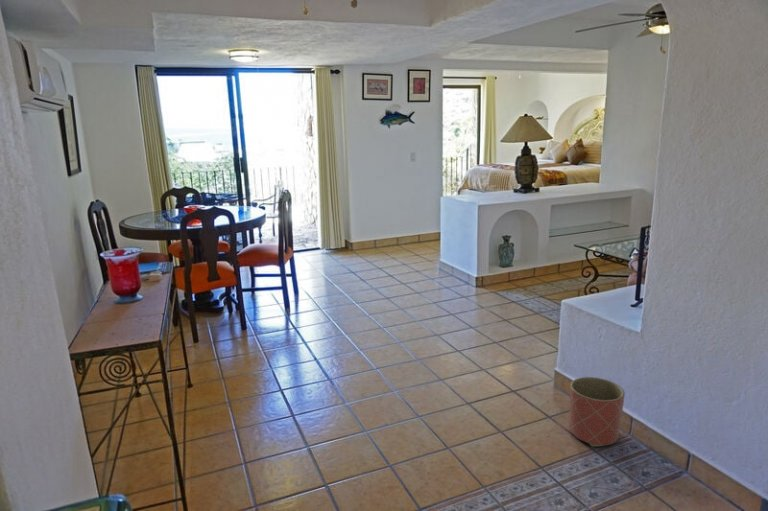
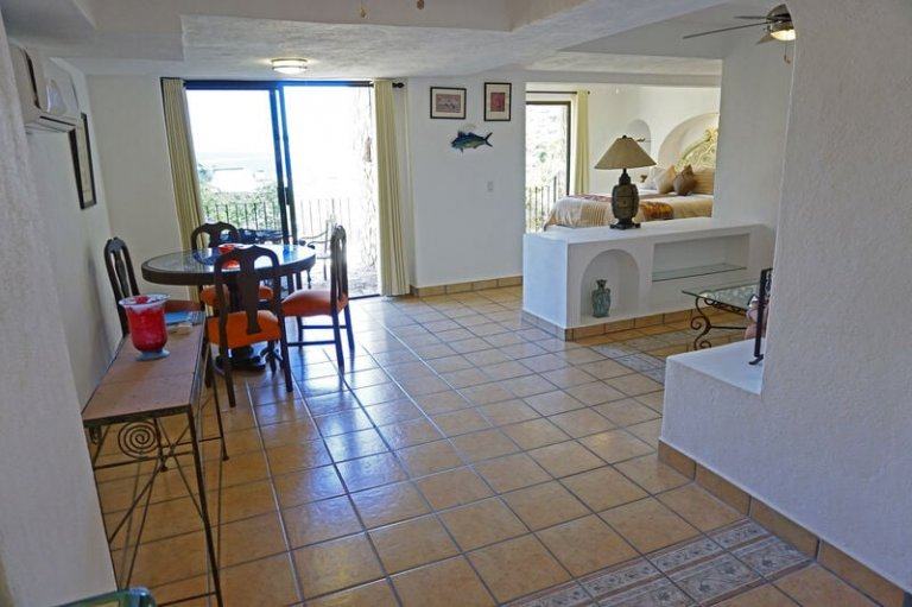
- planter (595, 411)
